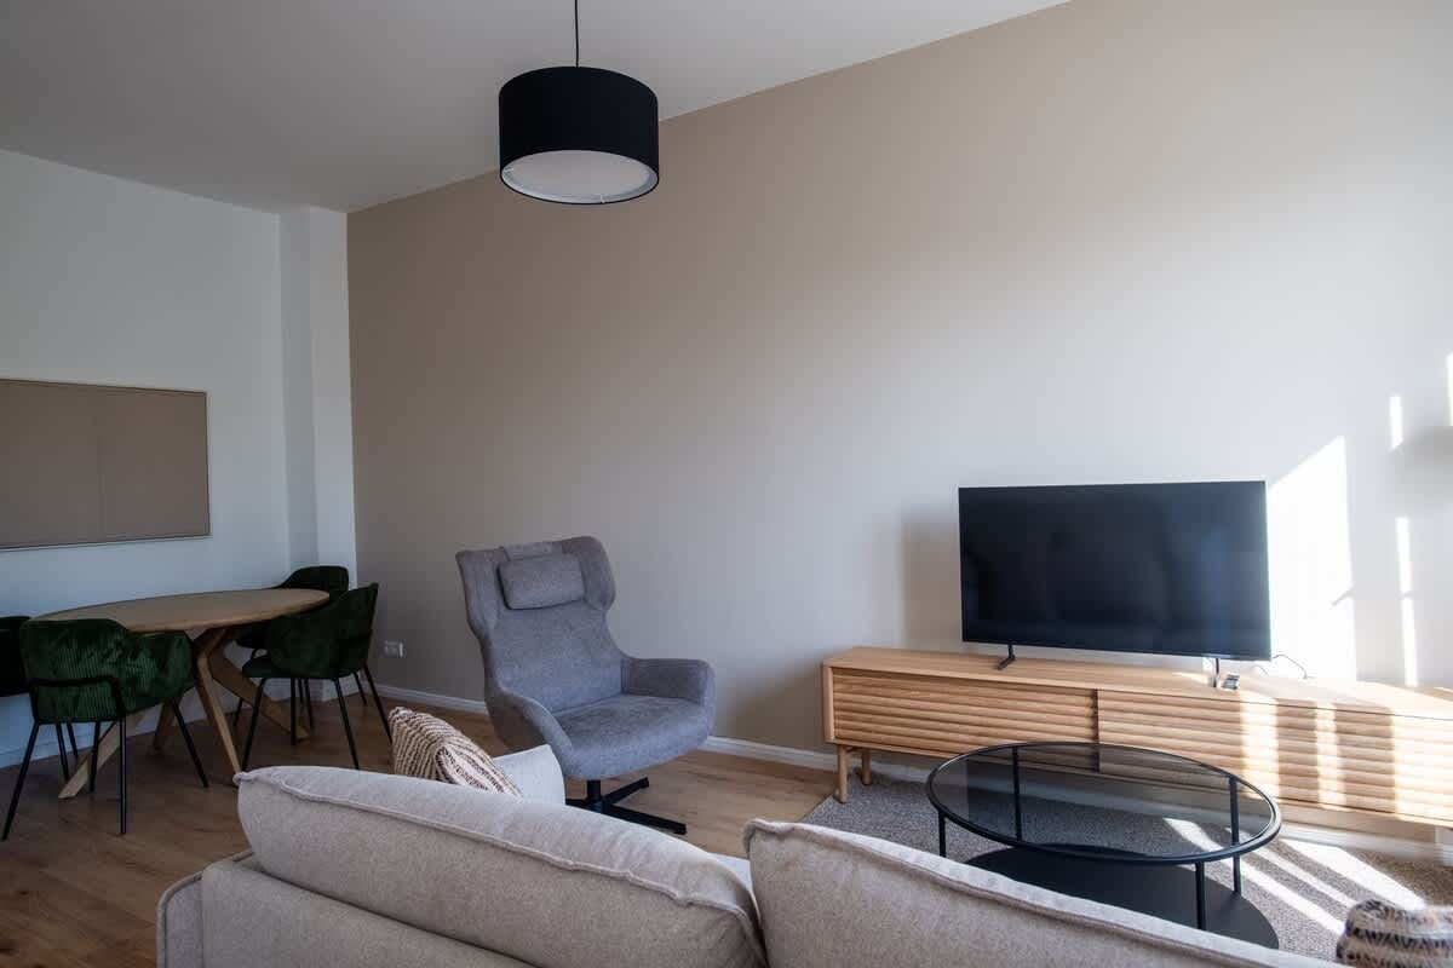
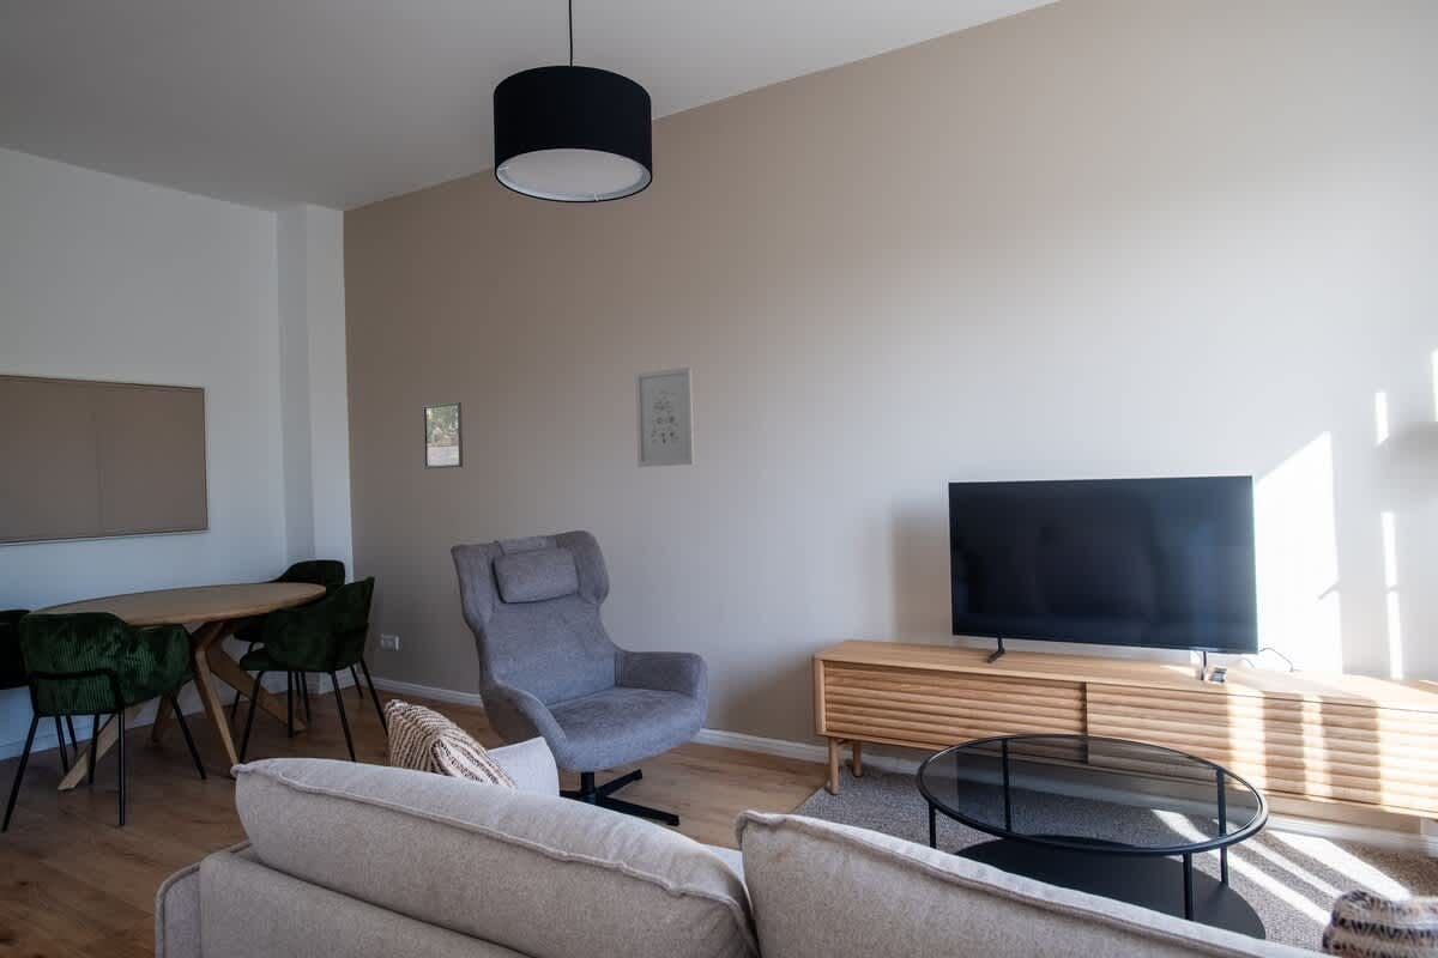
+ wall art (664, 418)
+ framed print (442, 436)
